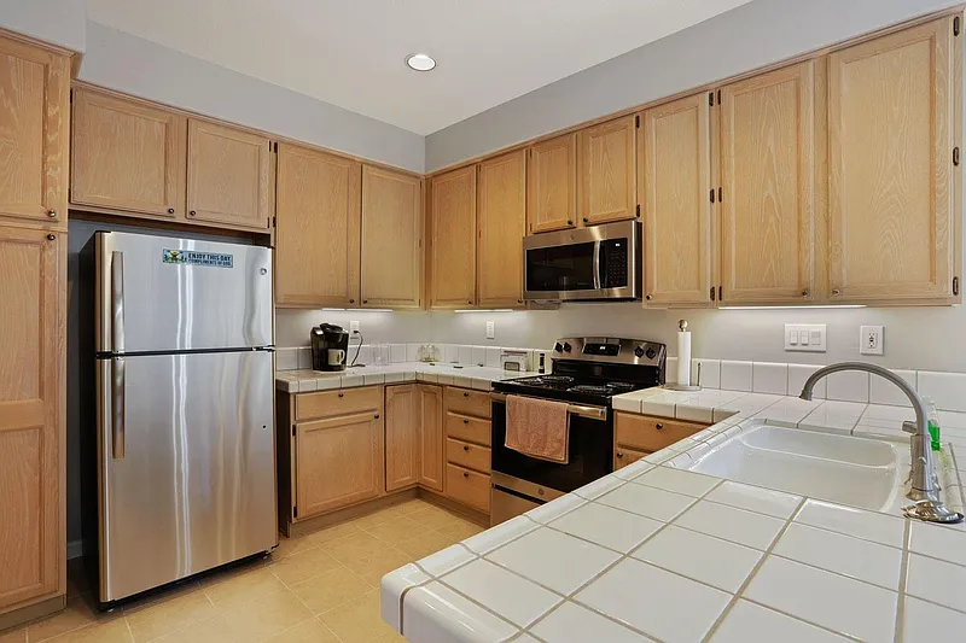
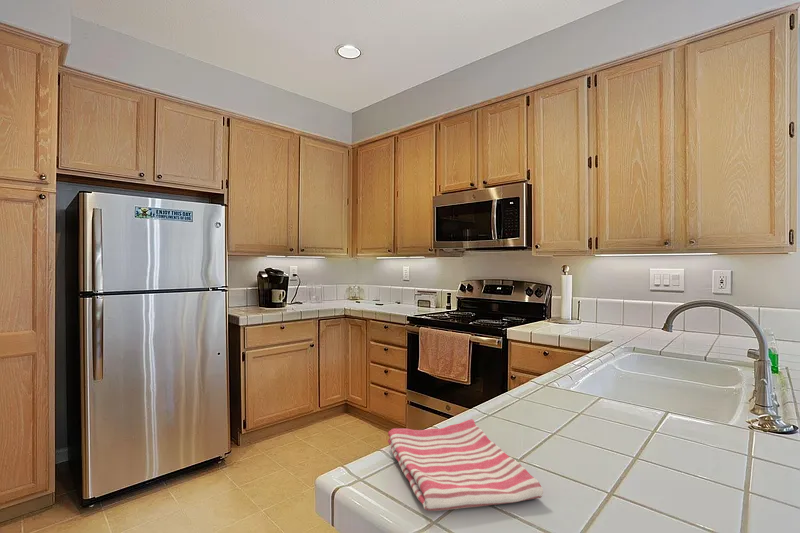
+ dish towel (454, 458)
